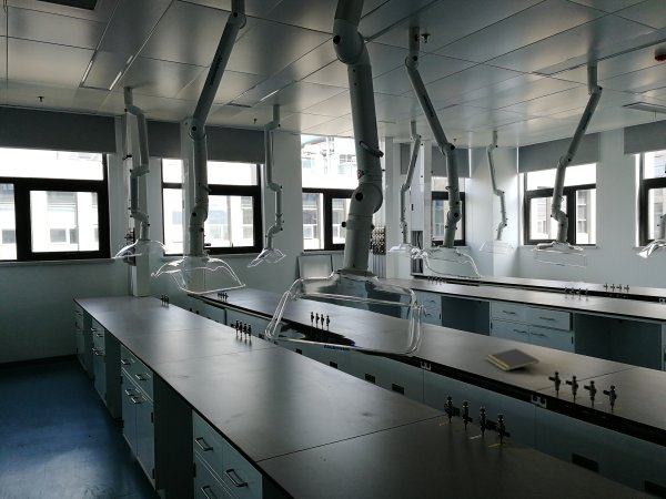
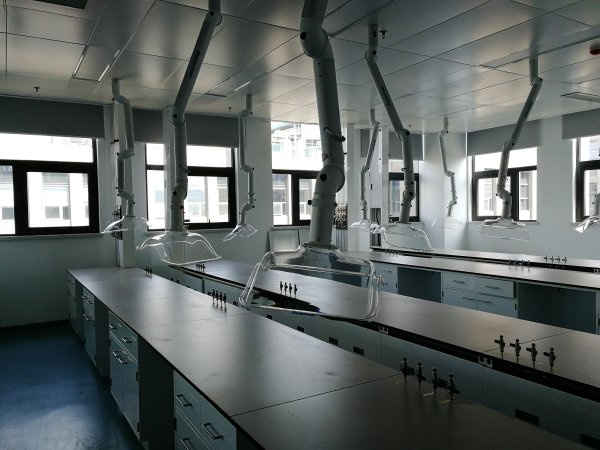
- notepad (511, 358)
